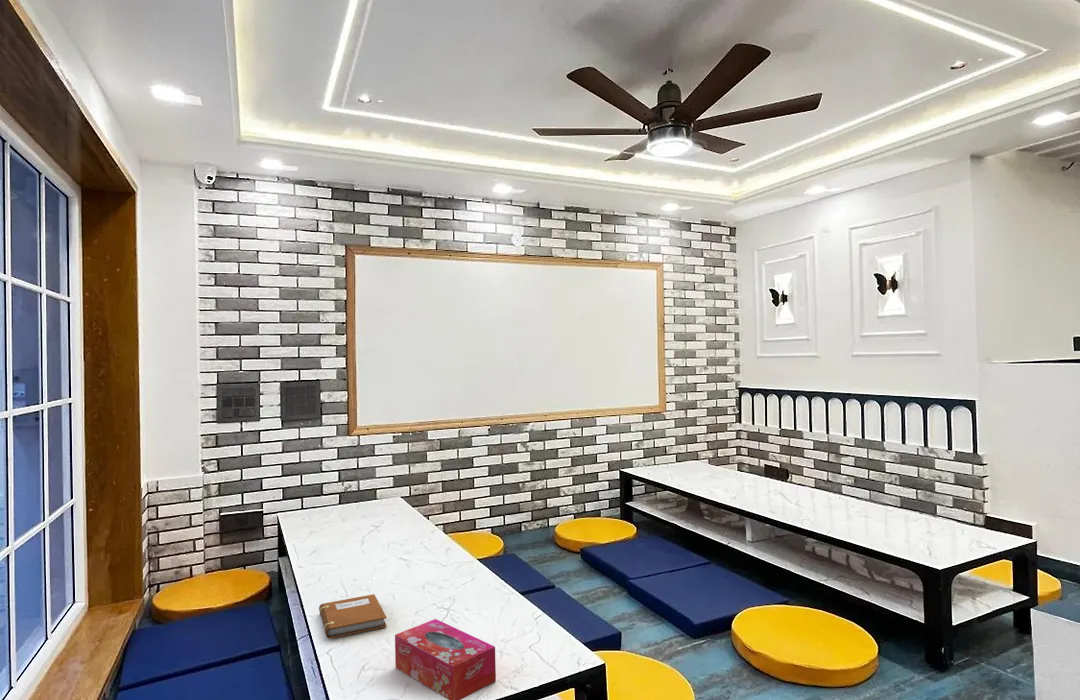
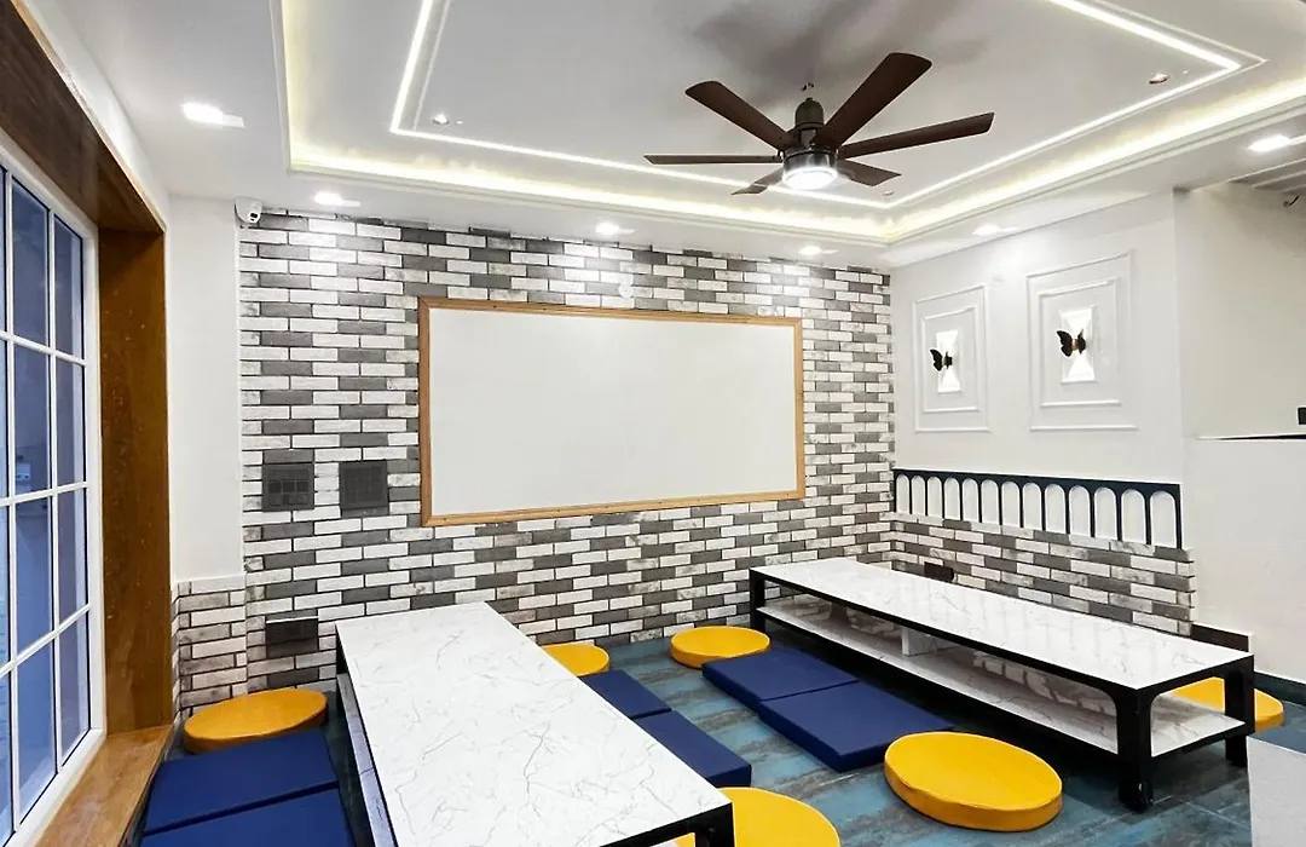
- notebook (351, 614)
- tissue box (444, 657)
